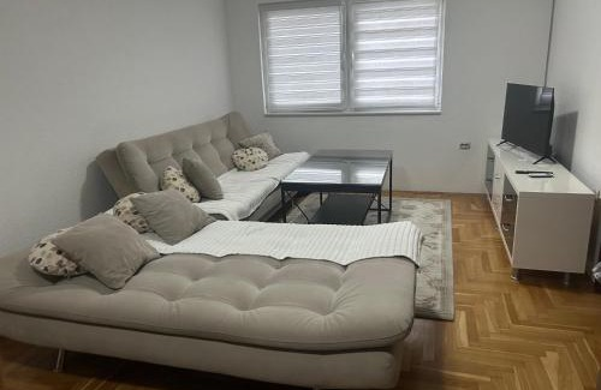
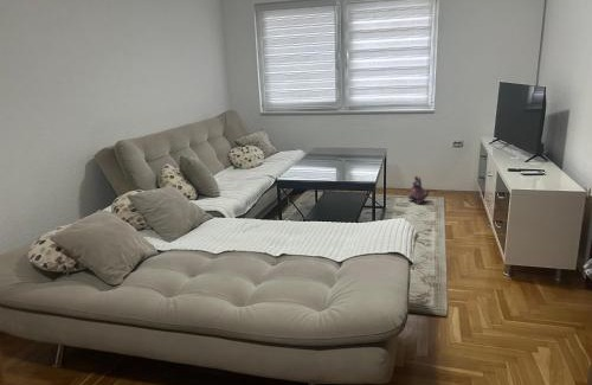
+ plush toy (419, 188)
